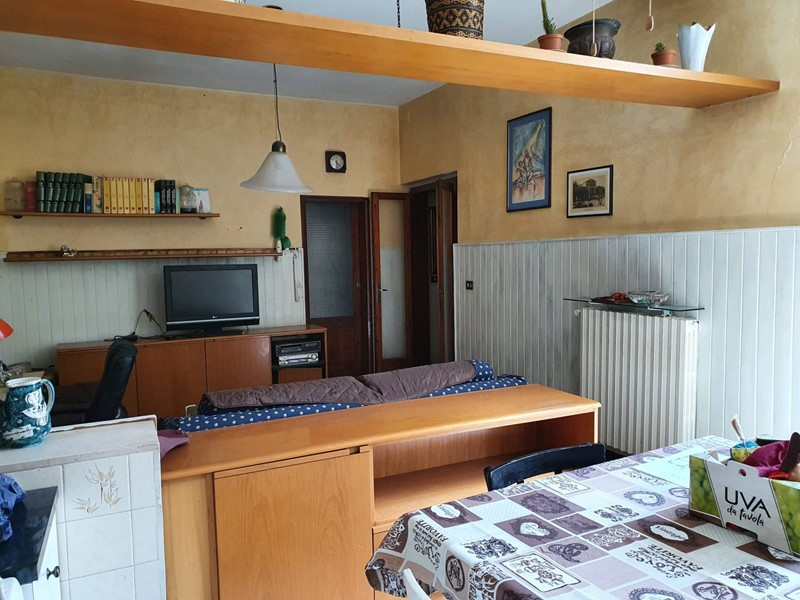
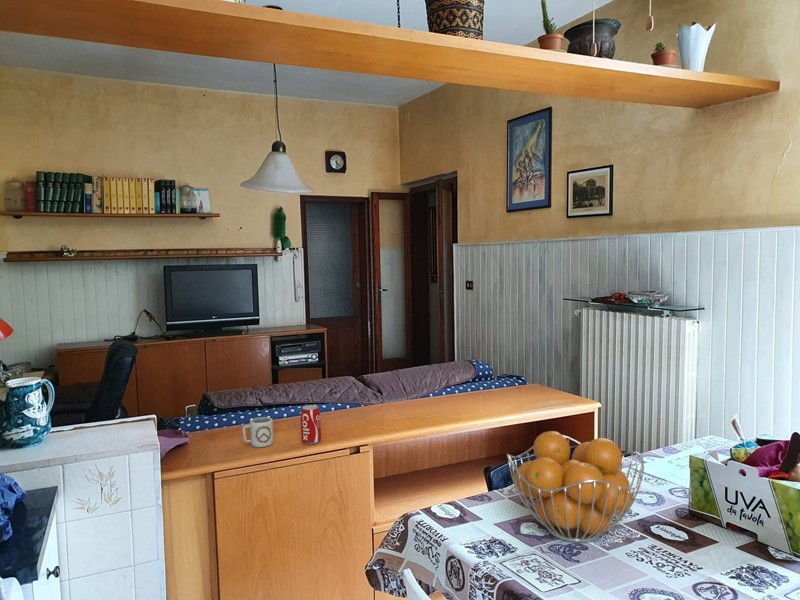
+ fruit basket (573, 483)
+ beverage can (310, 424)
+ cup (257, 432)
